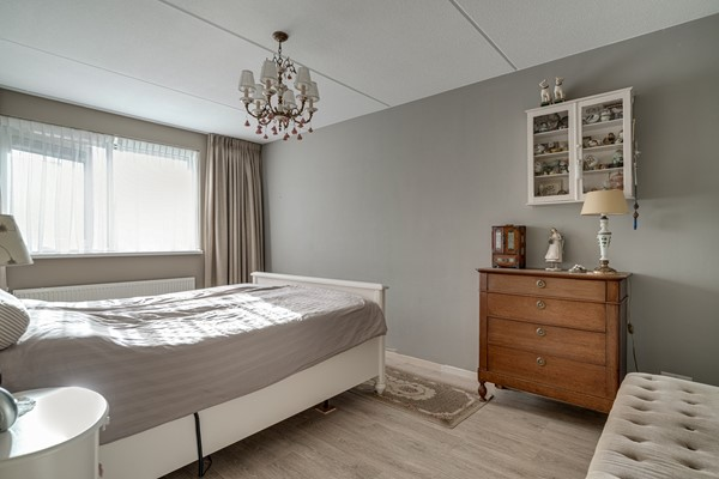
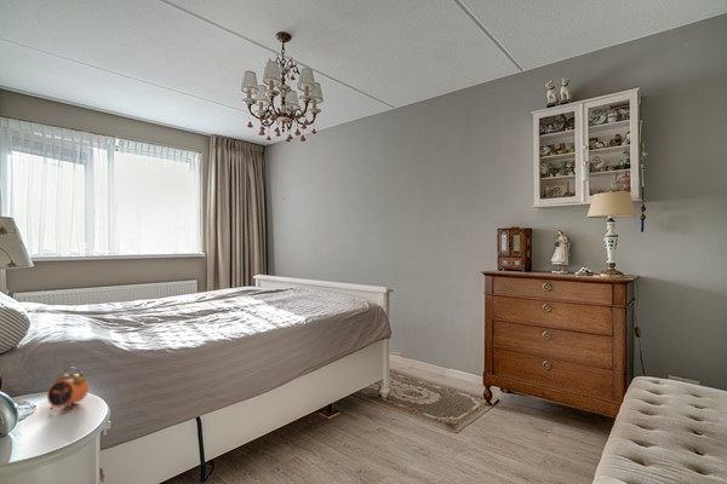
+ alarm clock (68, 387)
